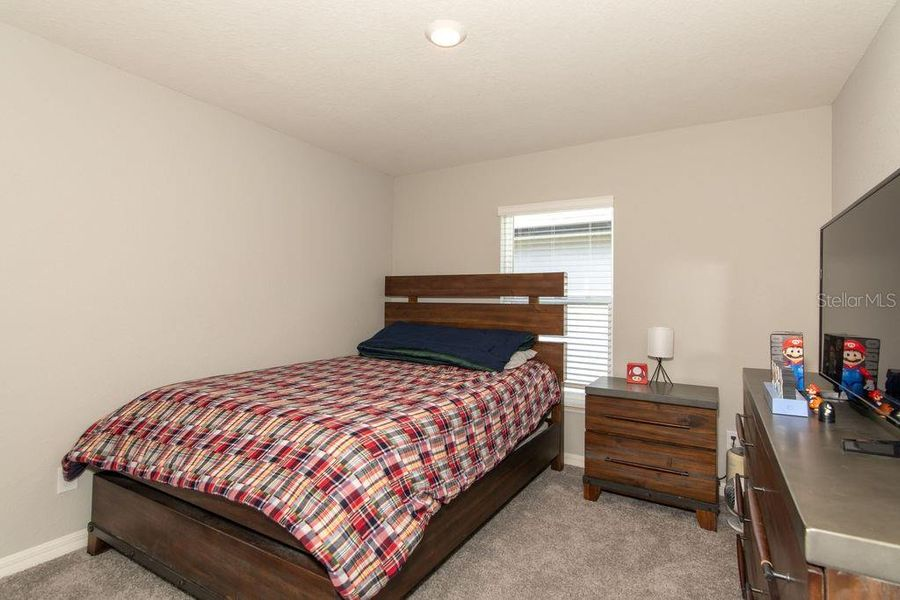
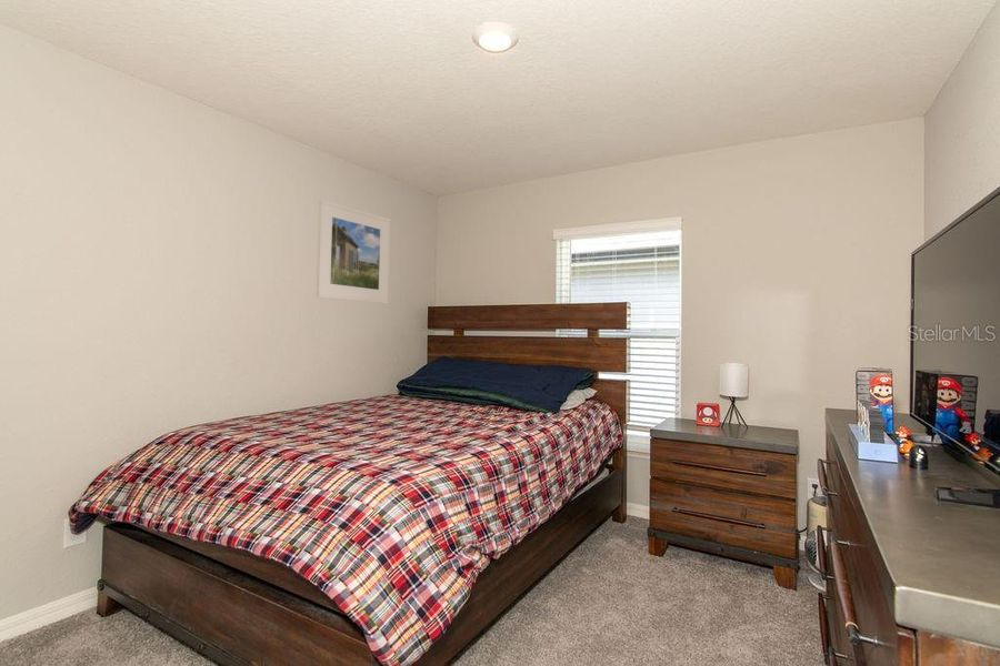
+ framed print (356, 254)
